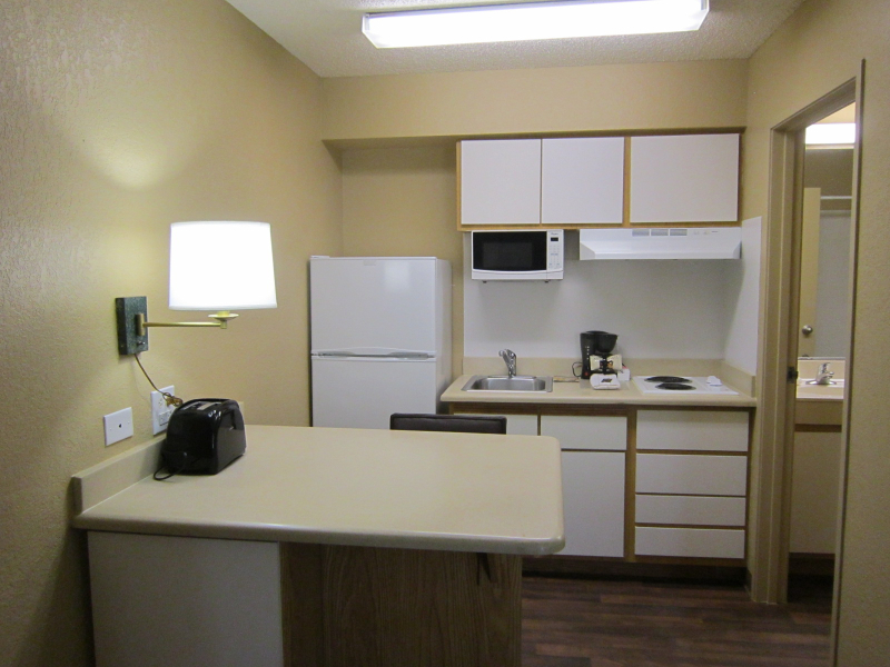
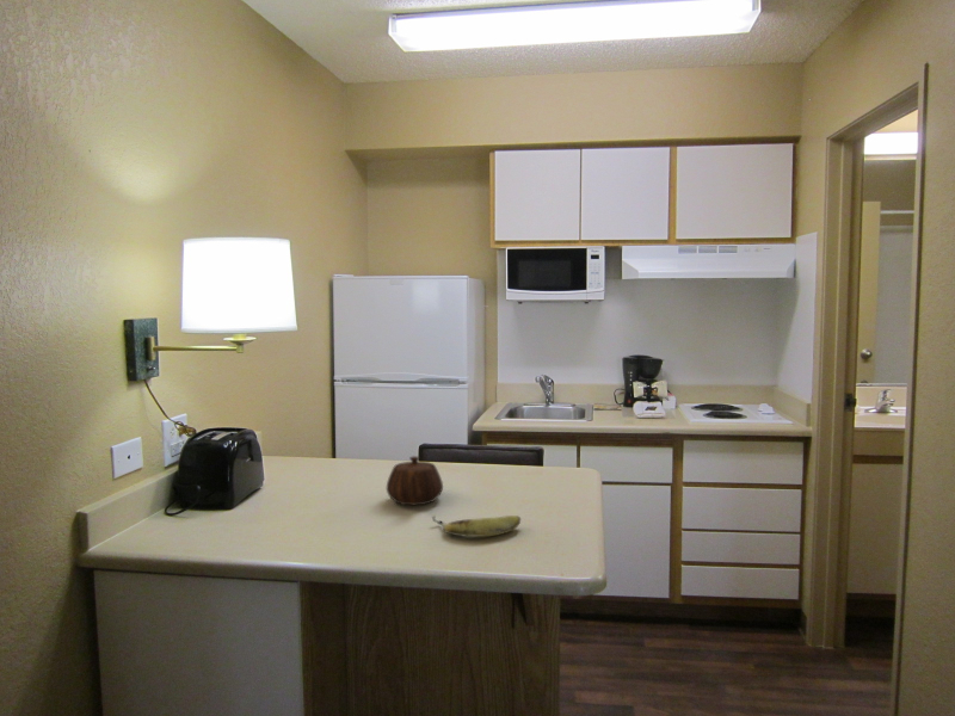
+ fruit (475, 524)
+ teapot (414, 479)
